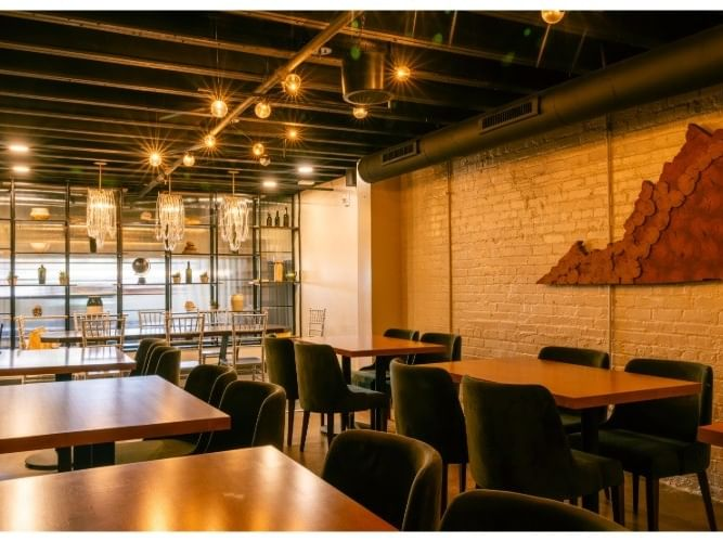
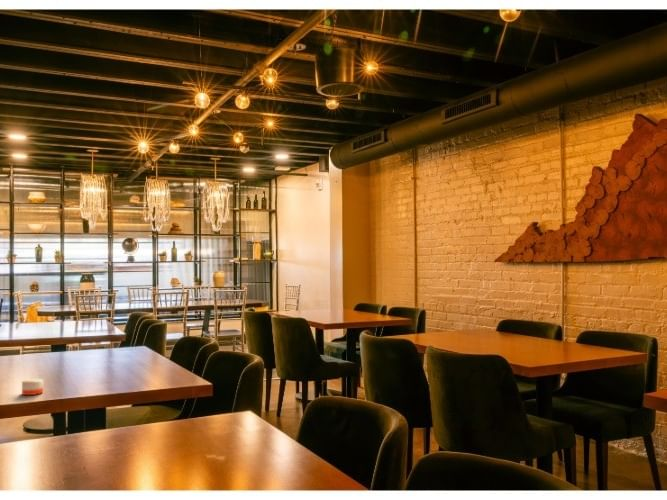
+ candle (32, 380)
